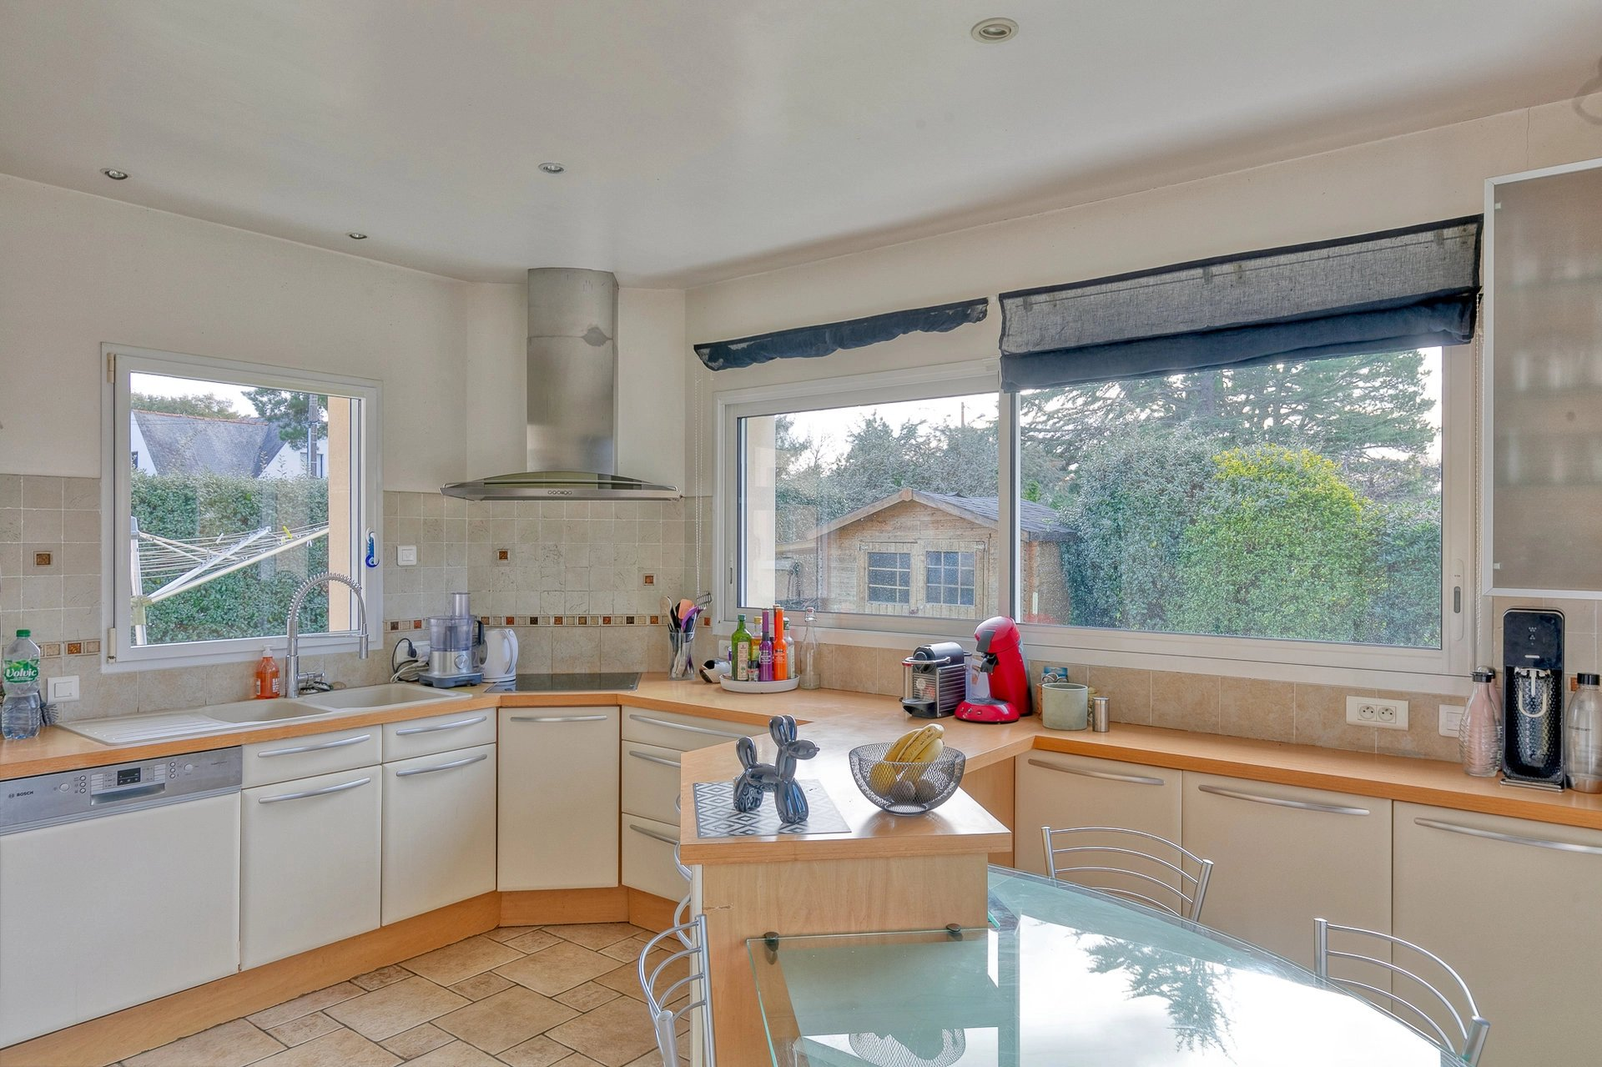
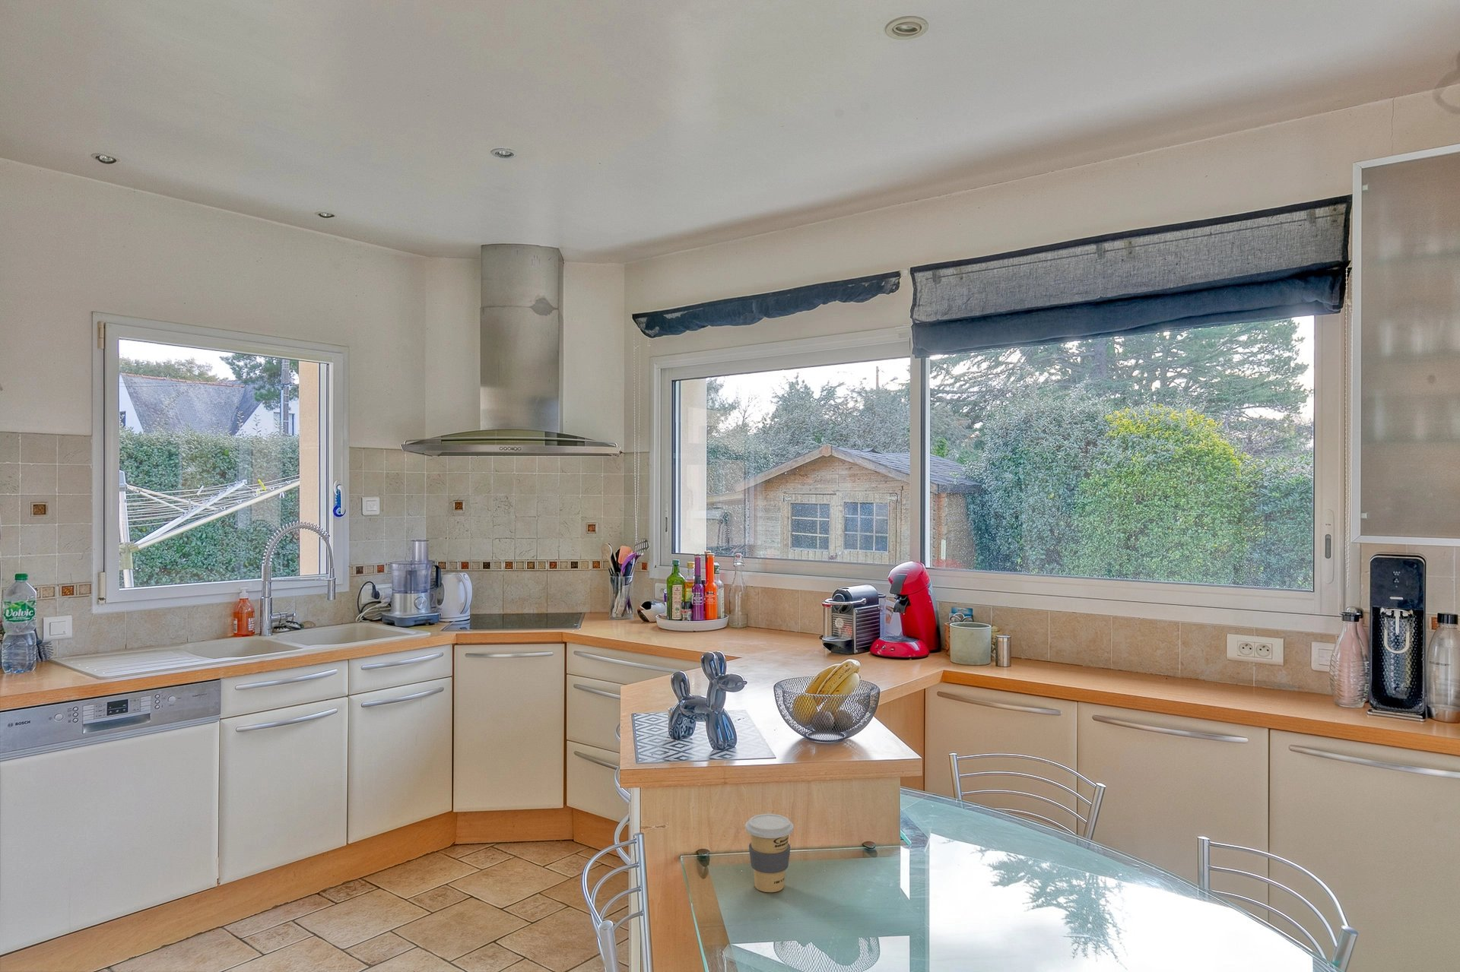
+ coffee cup (769, 854)
